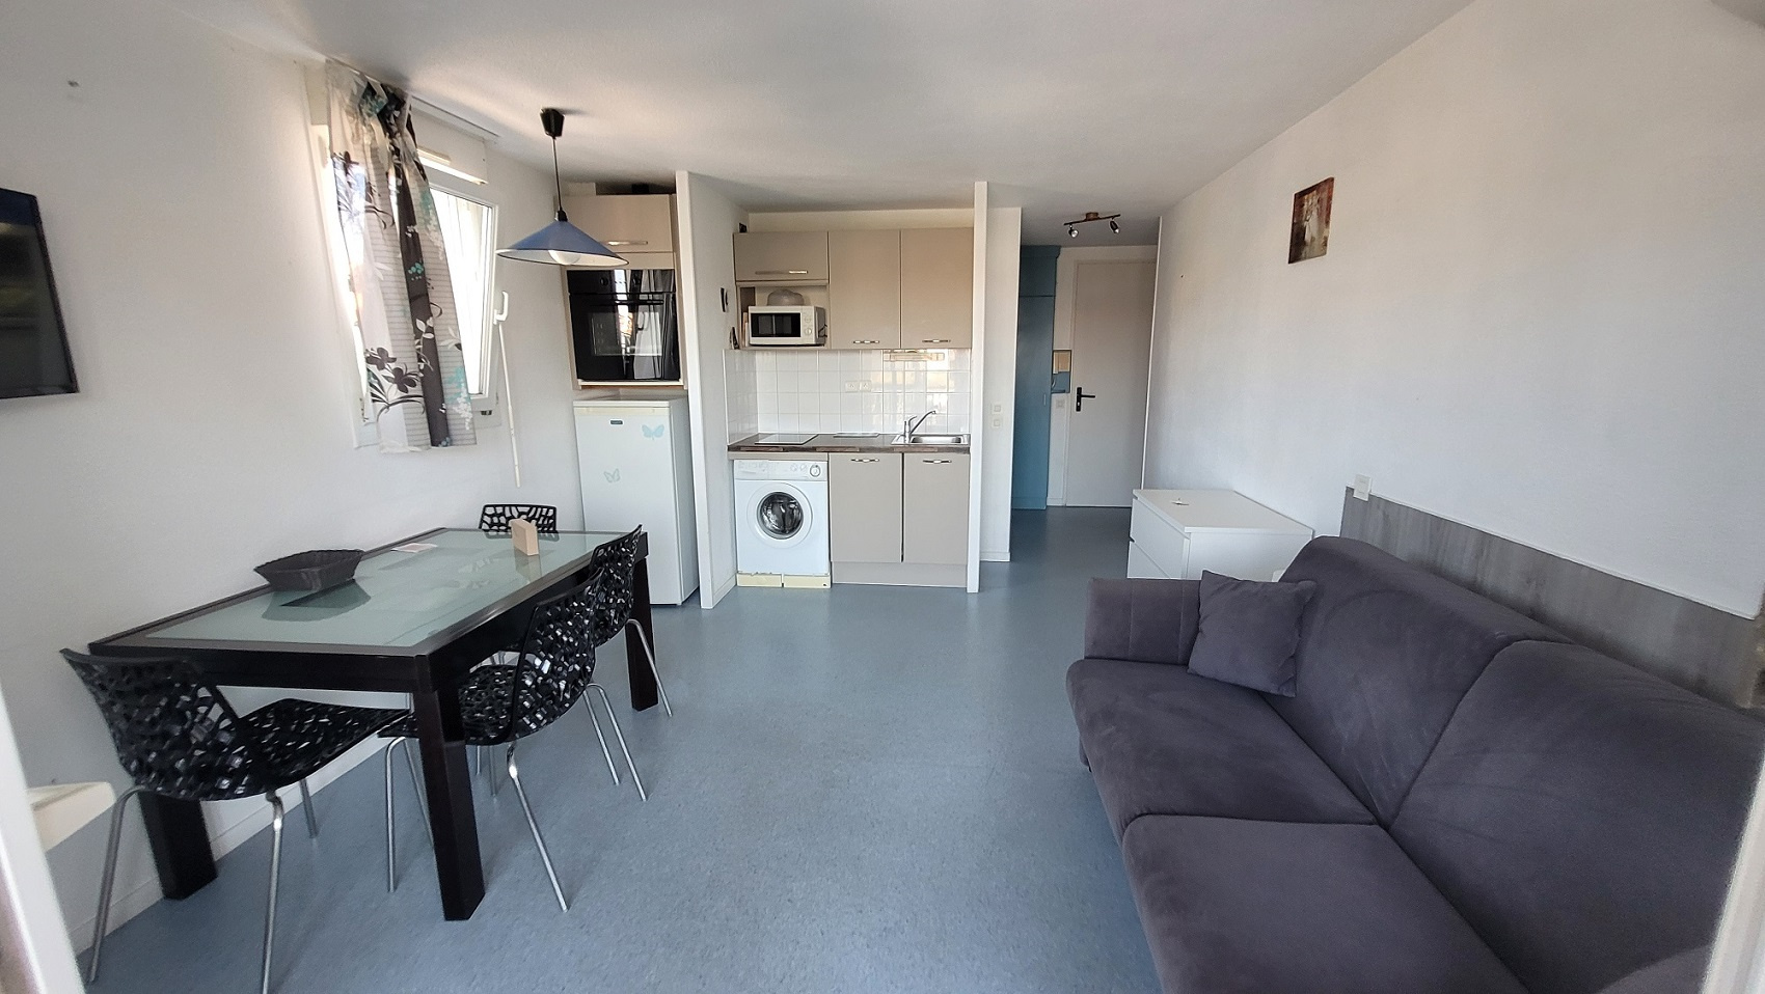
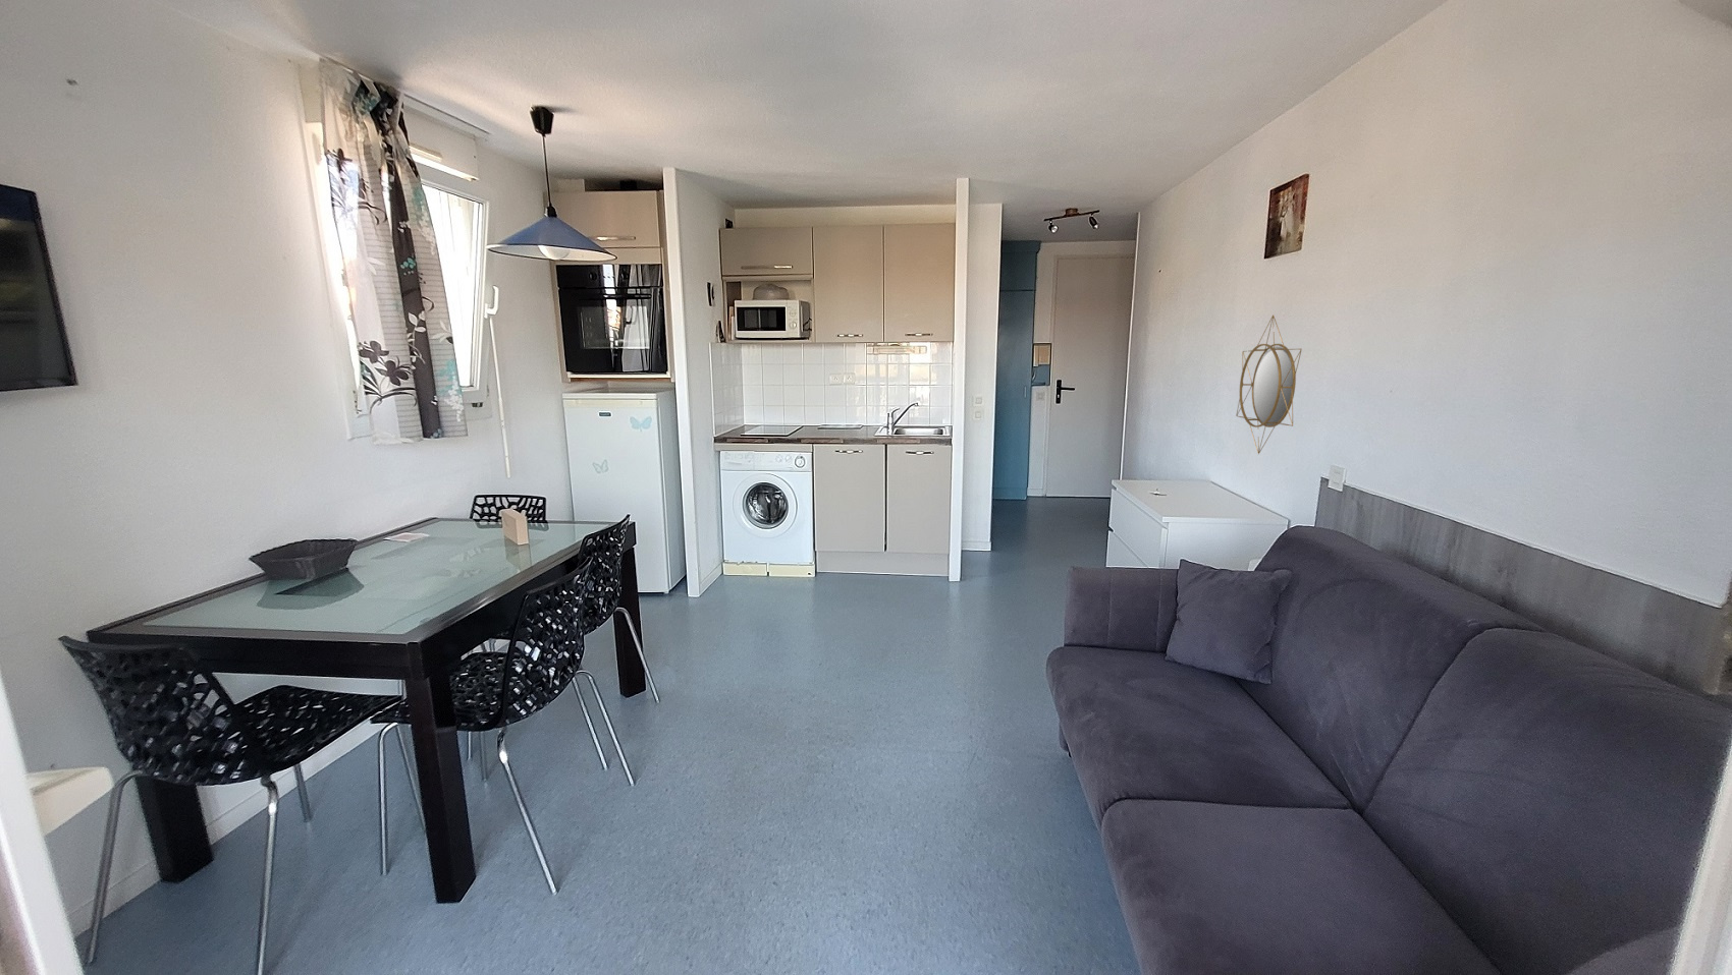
+ home mirror (1266, 385)
